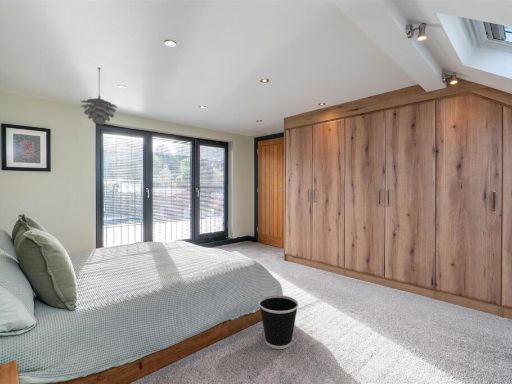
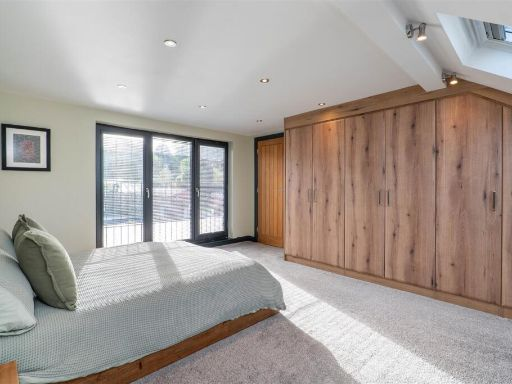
- pendant light (99, 96)
- wastebasket (278, 322)
